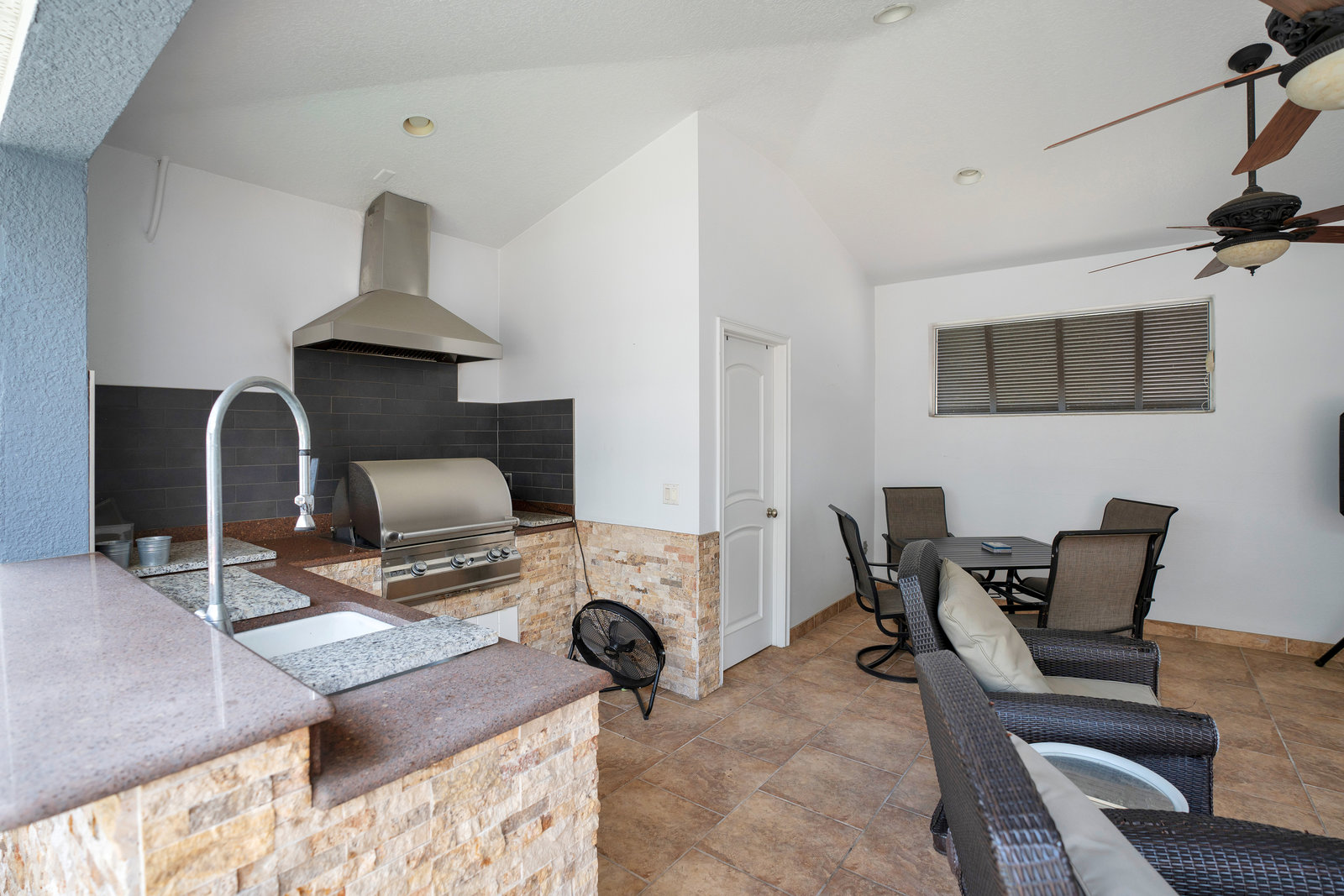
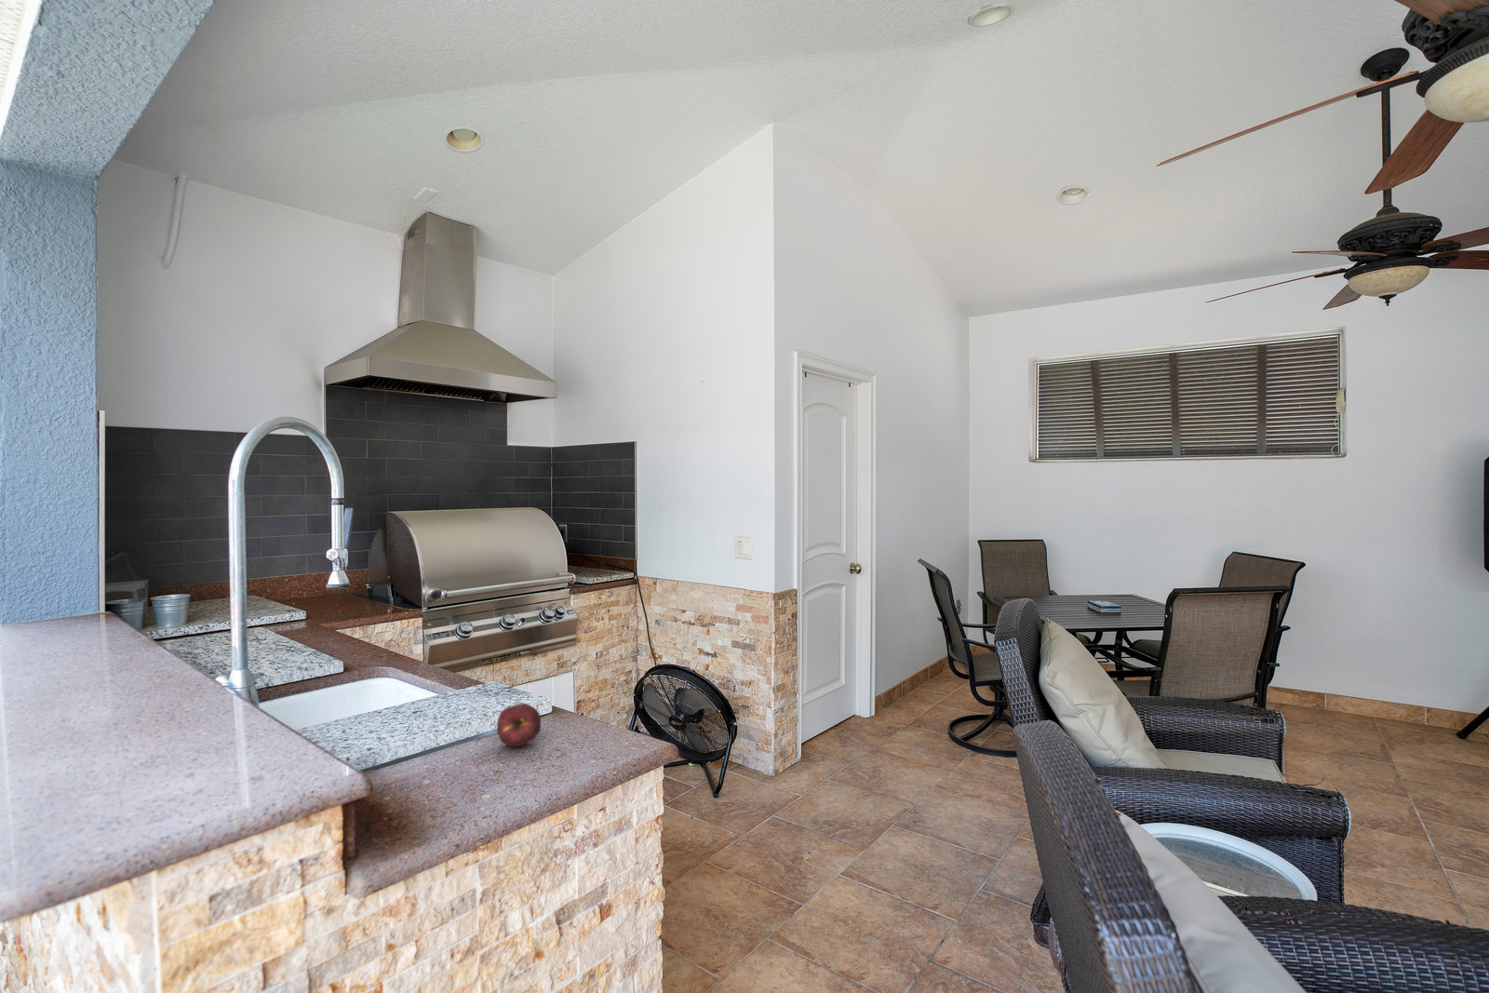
+ apple (518, 724)
